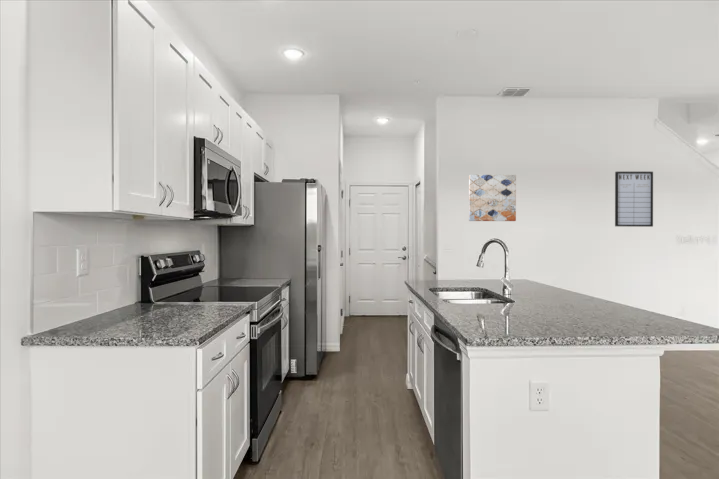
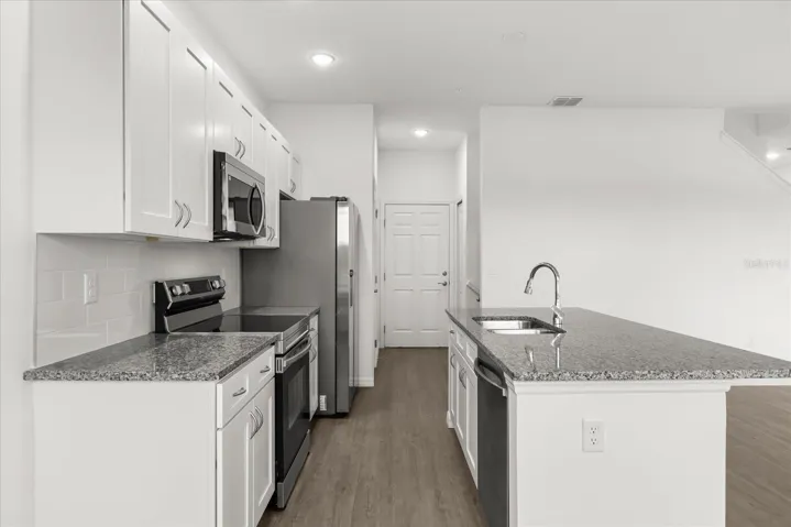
- writing board (634, 199)
- wall art (492, 198)
